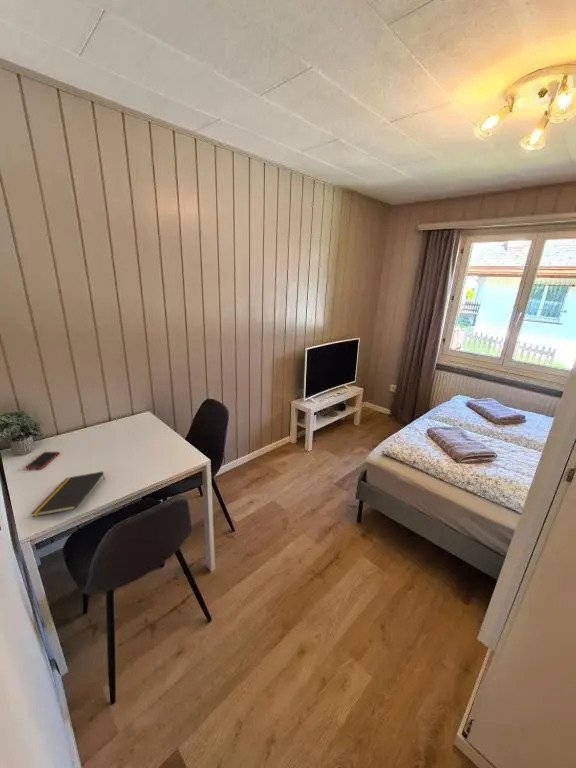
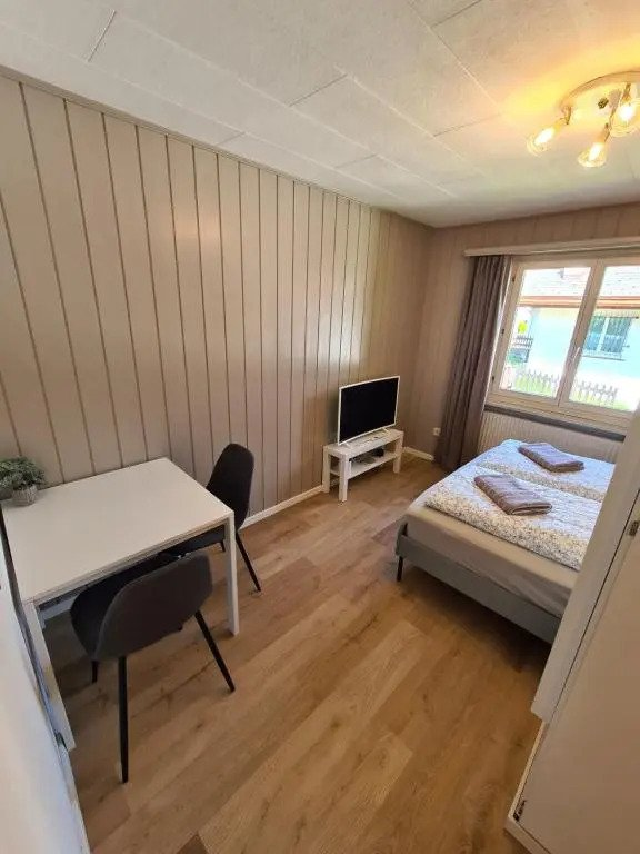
- notepad (70, 492)
- cell phone (43, 460)
